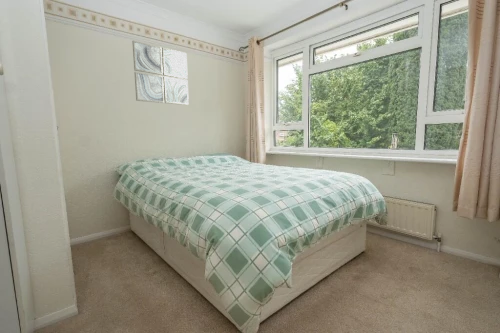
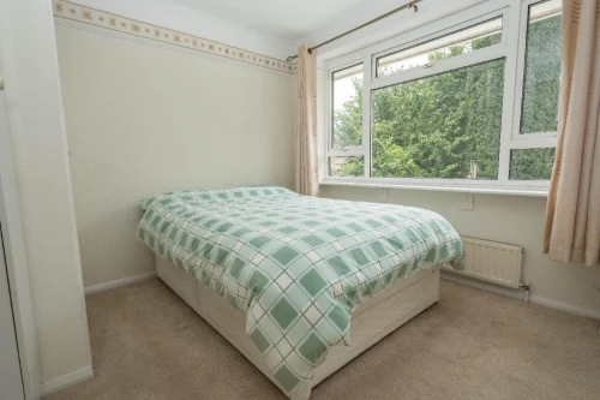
- wall art (162, 76)
